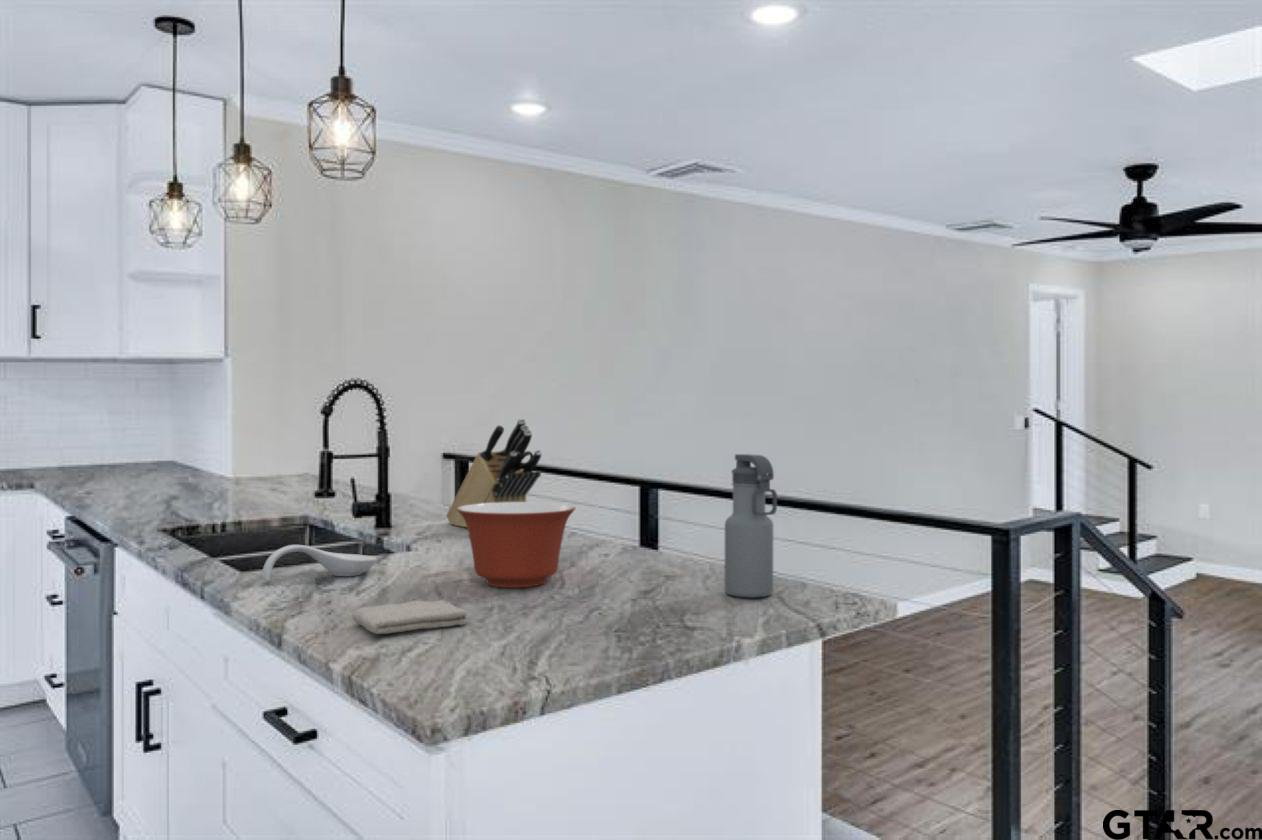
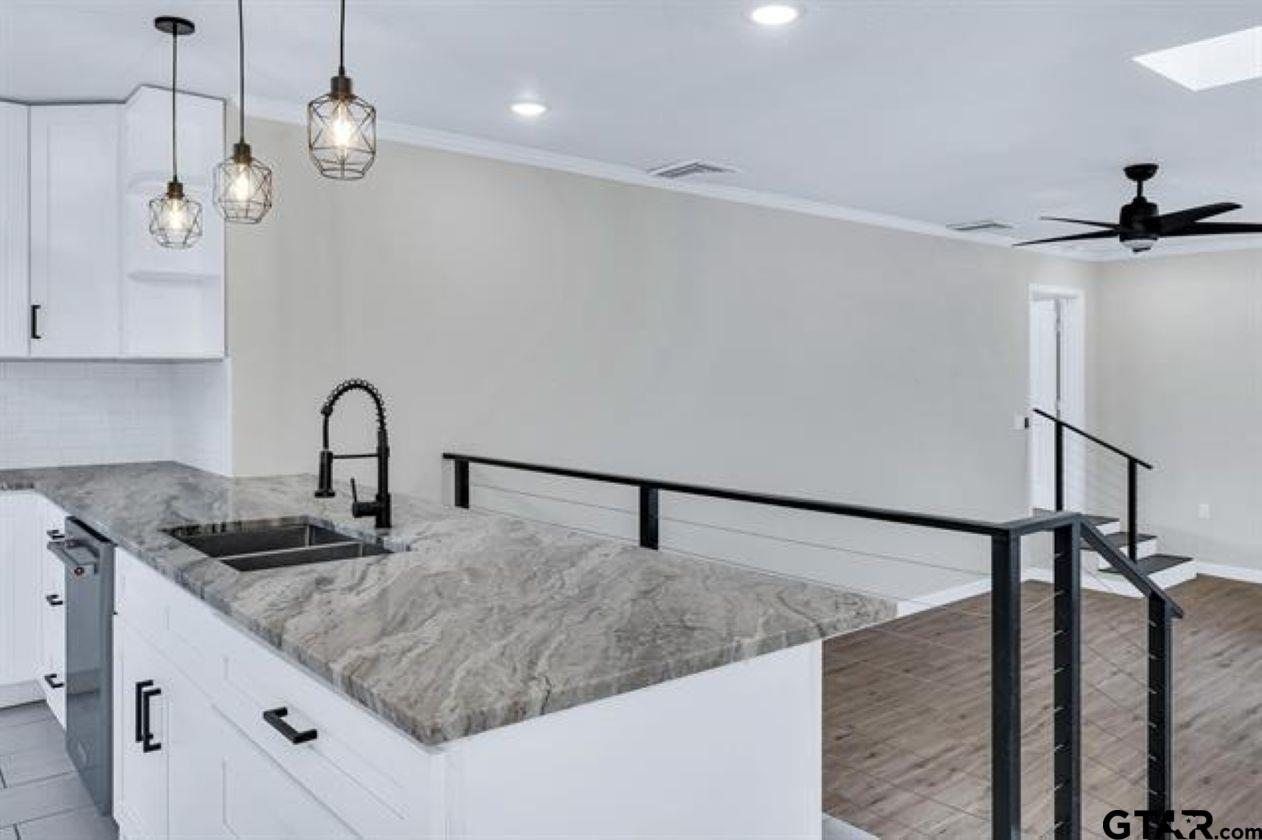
- water bottle (749, 524)
- mixing bowl (516, 544)
- spoon rest (321, 560)
- knife block (493, 474)
- washcloth (411, 615)
